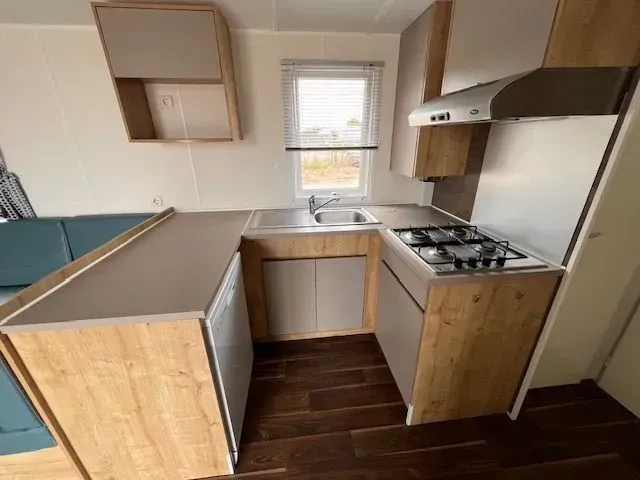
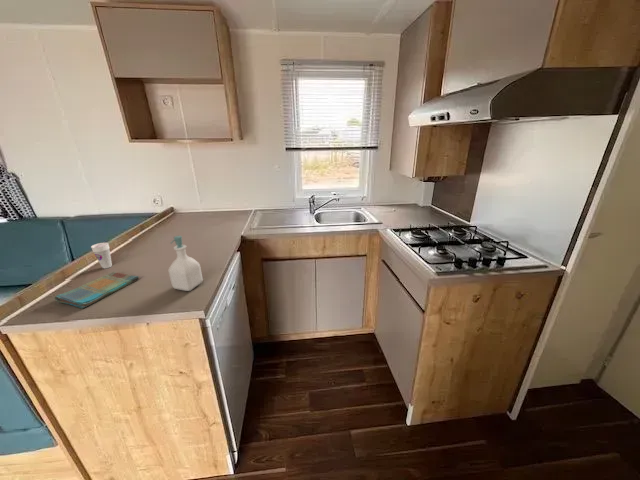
+ dish towel (99, 287)
+ soap bottle (183, 262)
+ cup (103, 256)
